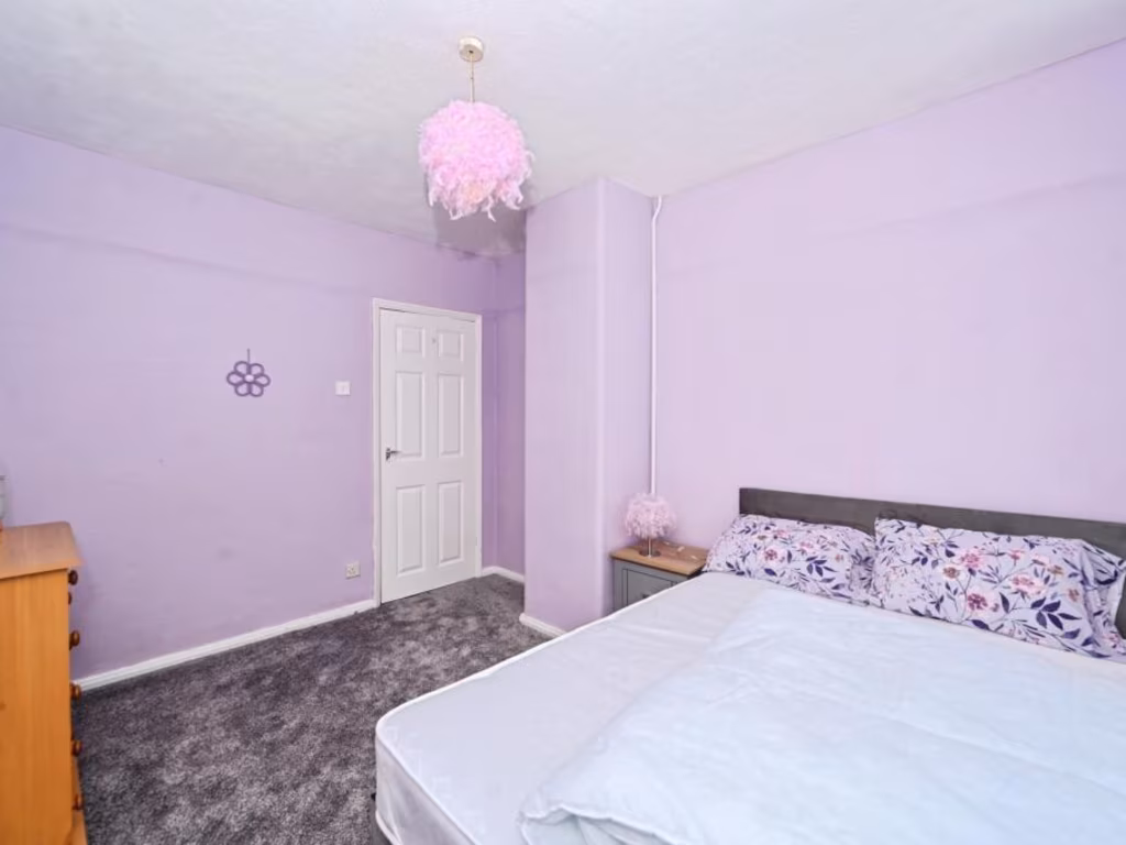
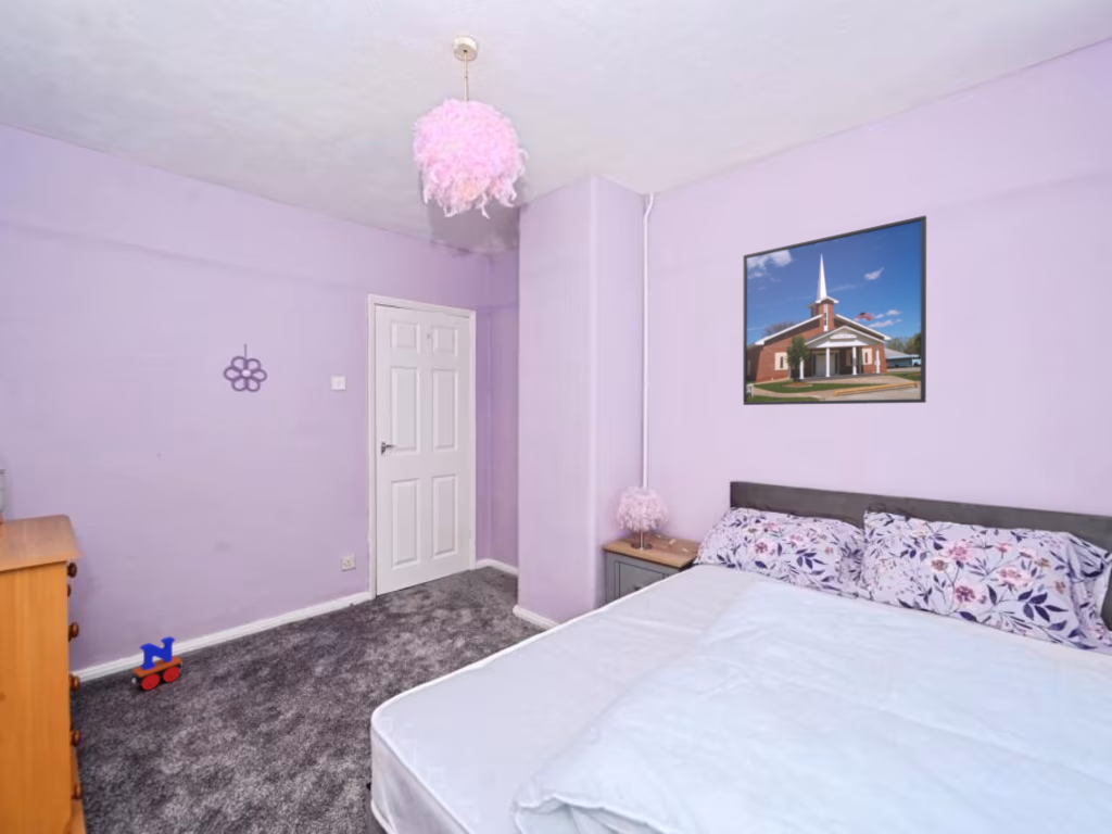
+ toy train (157, 661)
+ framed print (824, 320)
